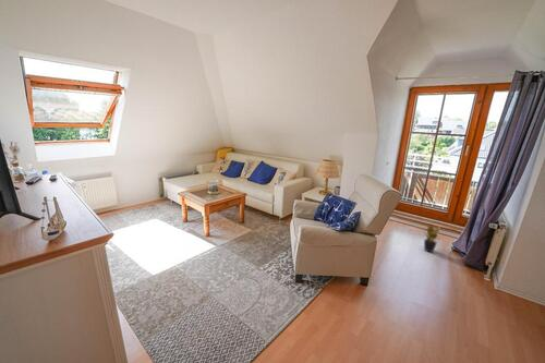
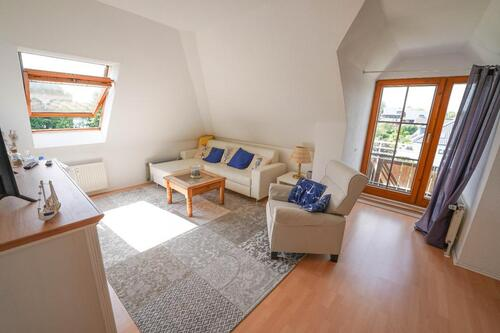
- potted plant (432, 237)
